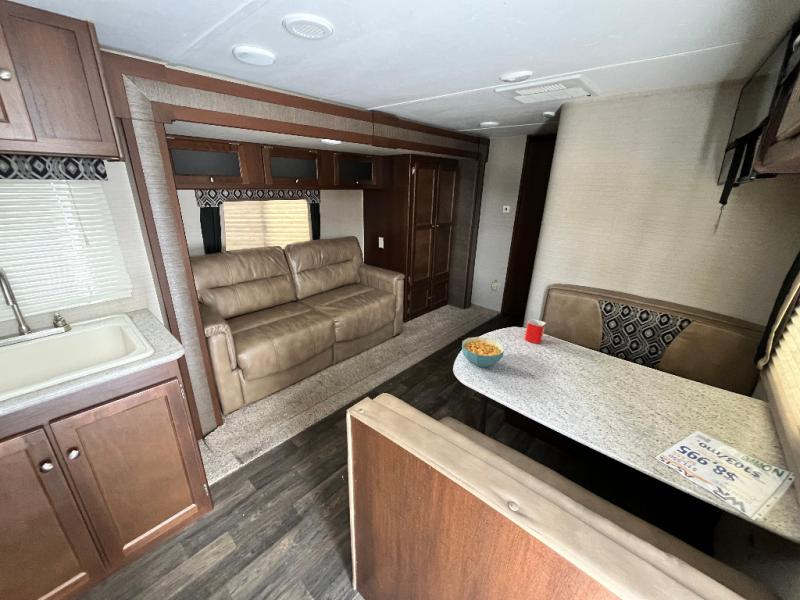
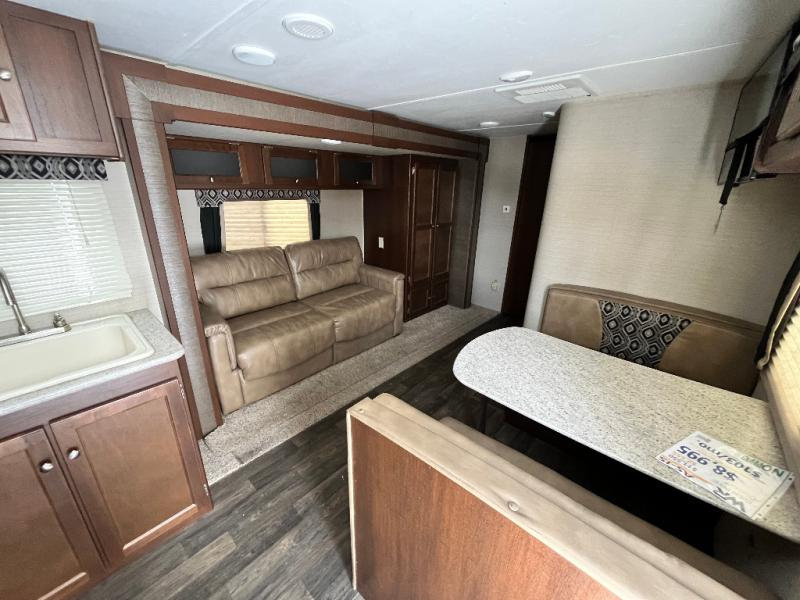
- cereal bowl (481, 355)
- mug (536, 330)
